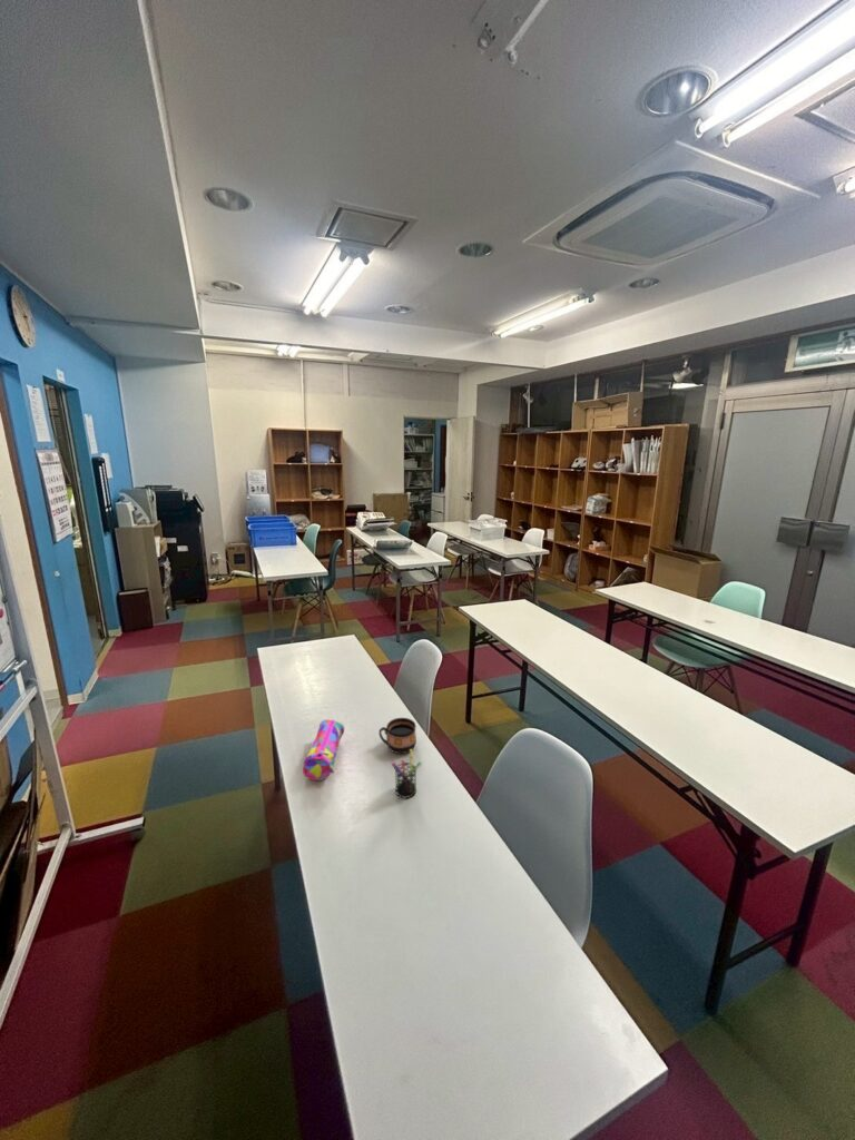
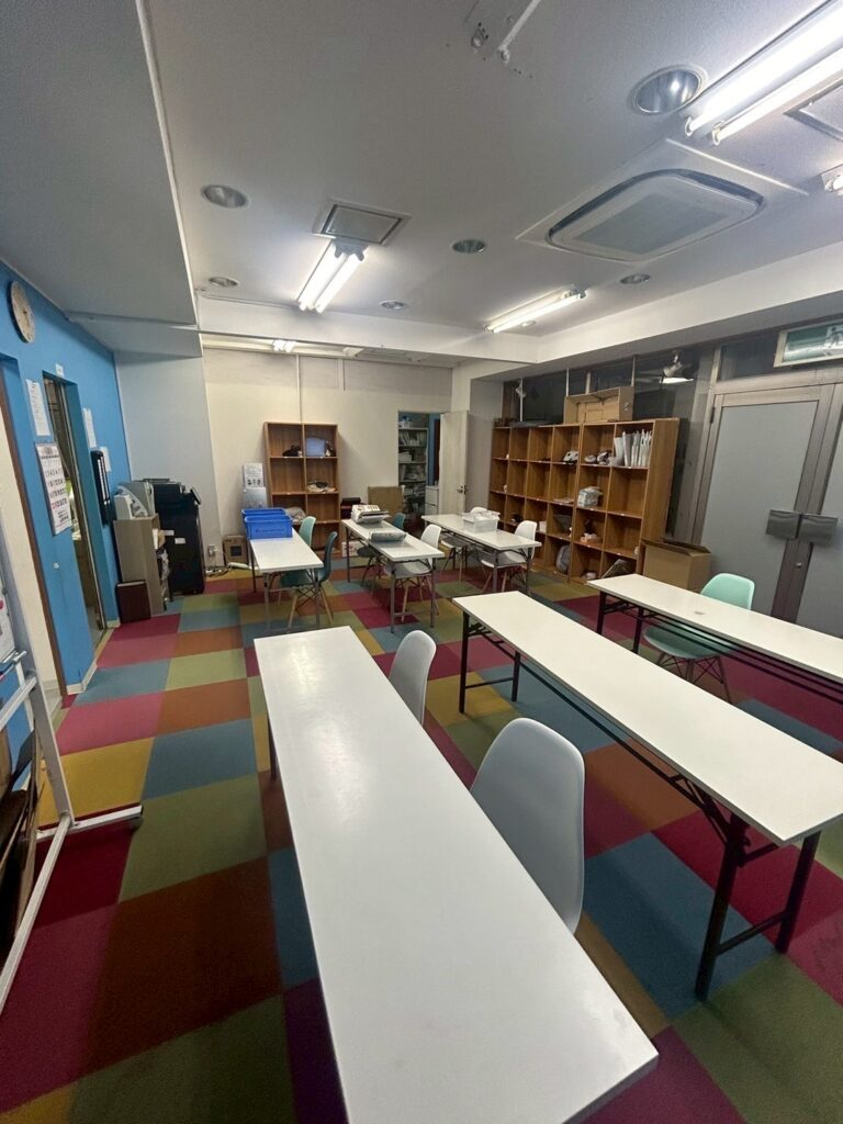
- pen holder (407, 774)
- cup (400, 735)
- pencil case (324, 747)
